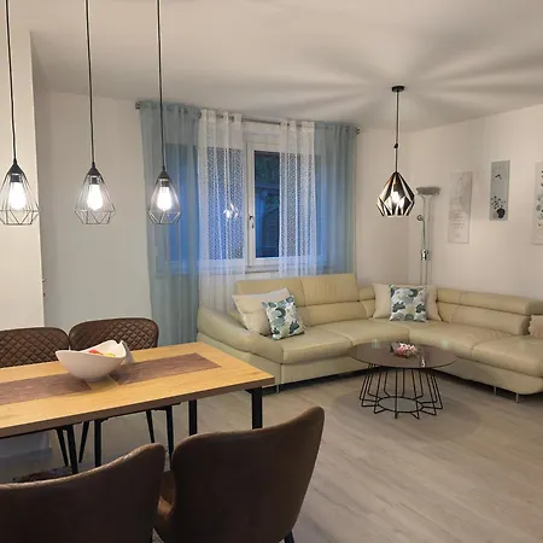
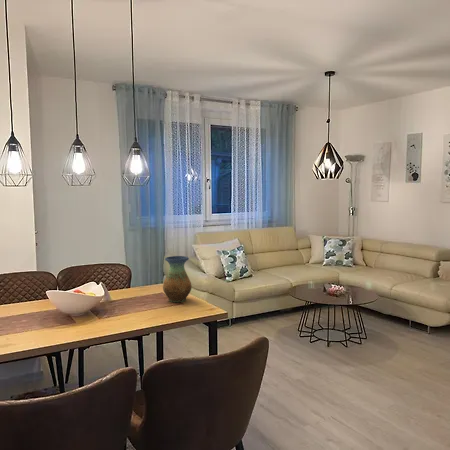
+ vase (177, 278)
